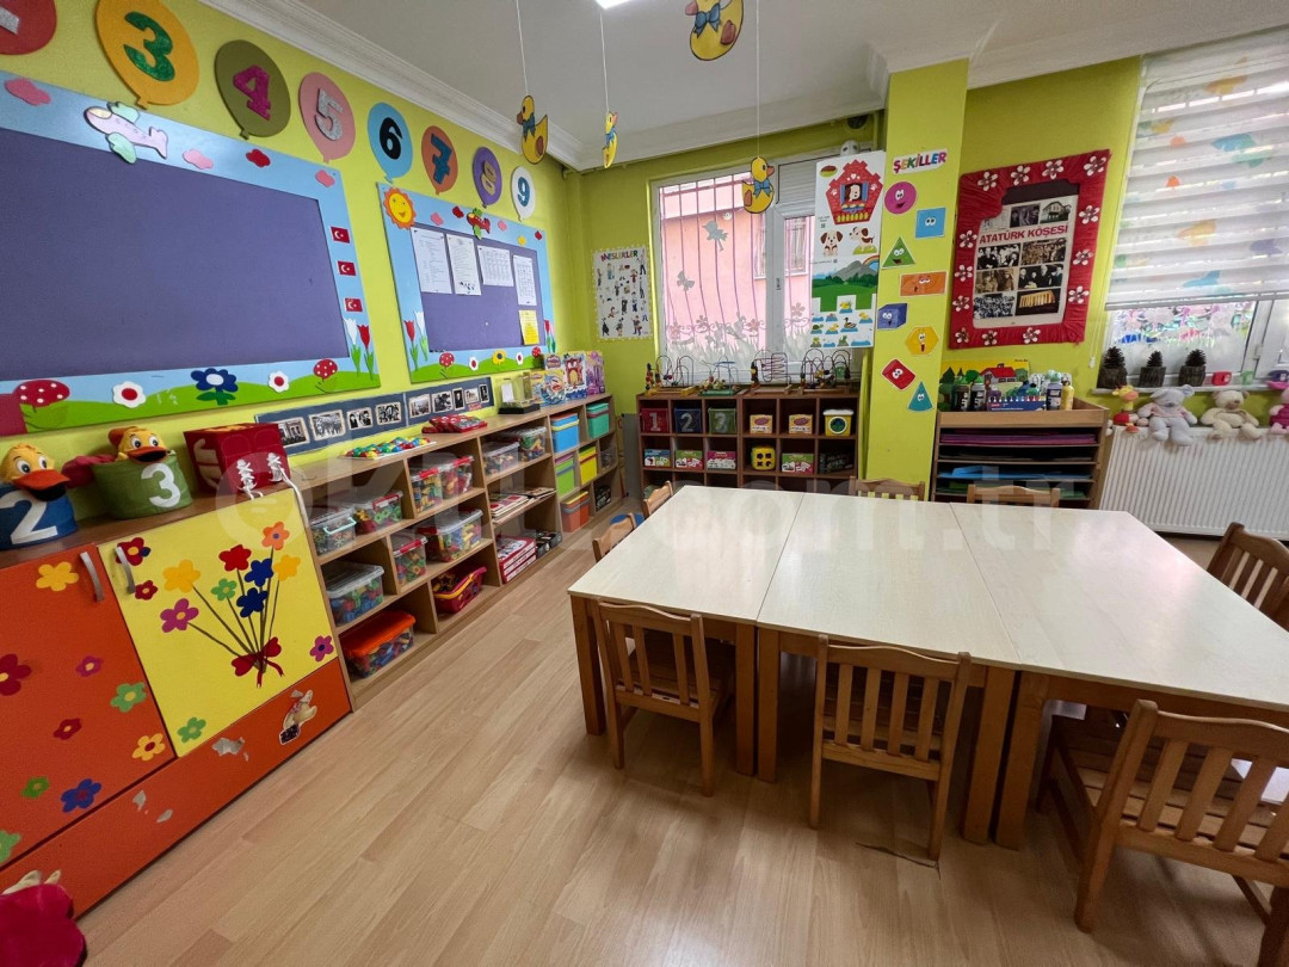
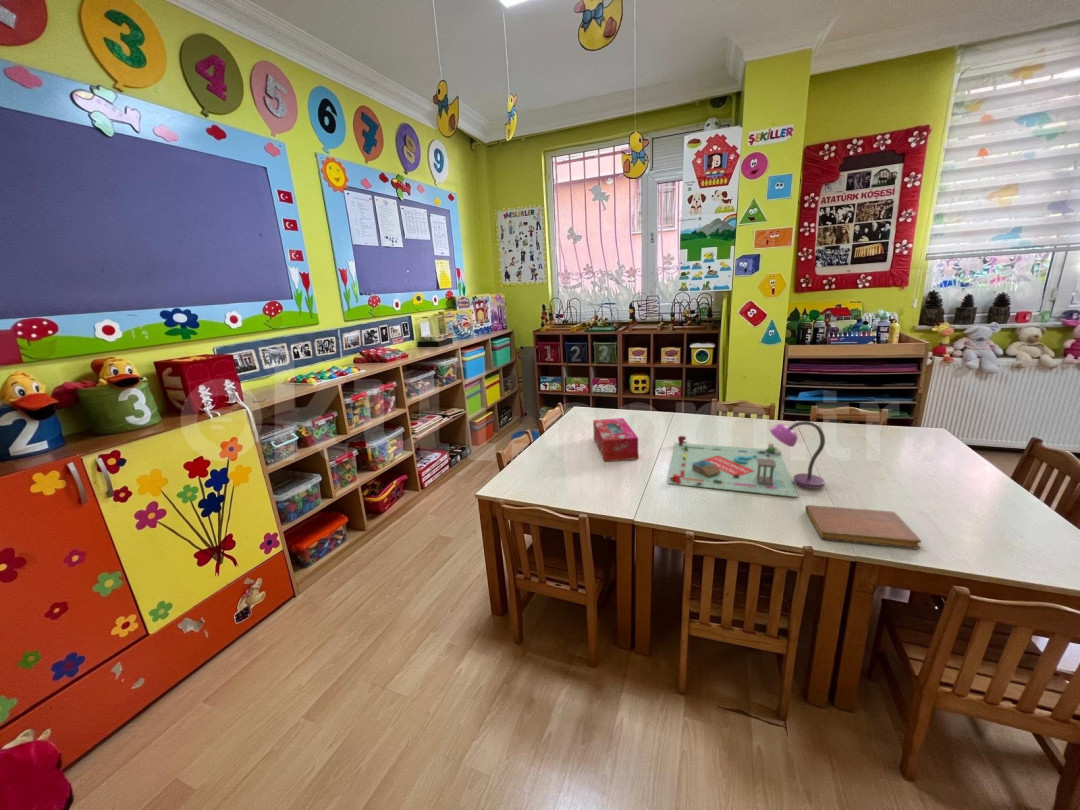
+ tissue box (614, 438)
+ notebook (858, 524)
+ gameboard (742, 447)
